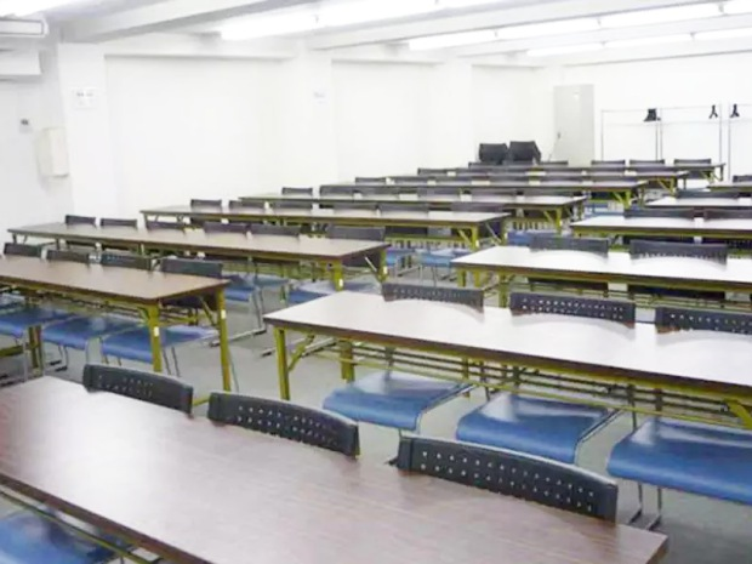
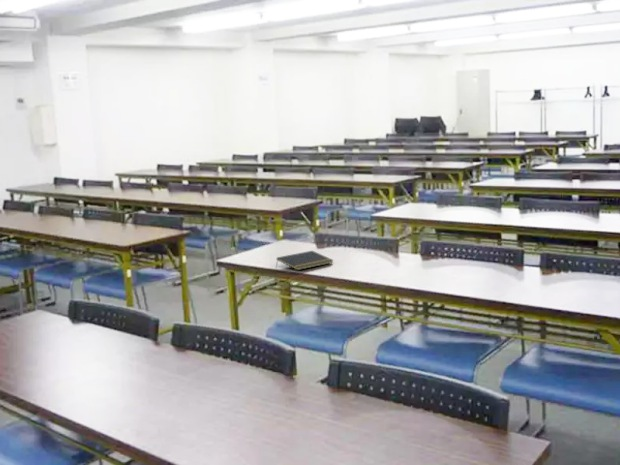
+ notepad (305, 260)
